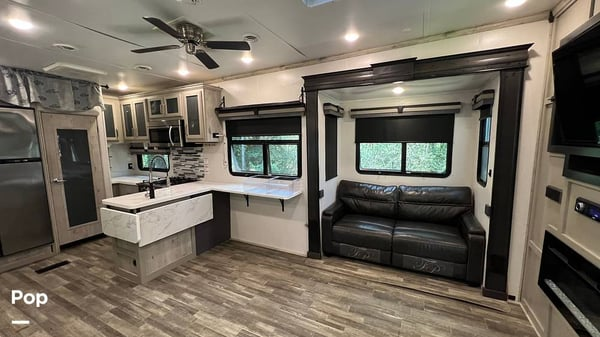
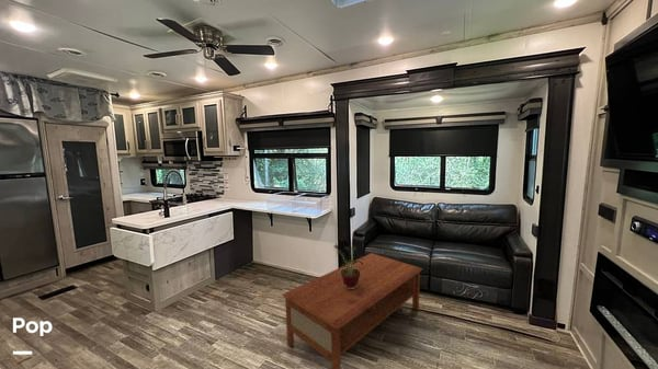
+ coffee table (359, 302)
+ potted plant (347, 264)
